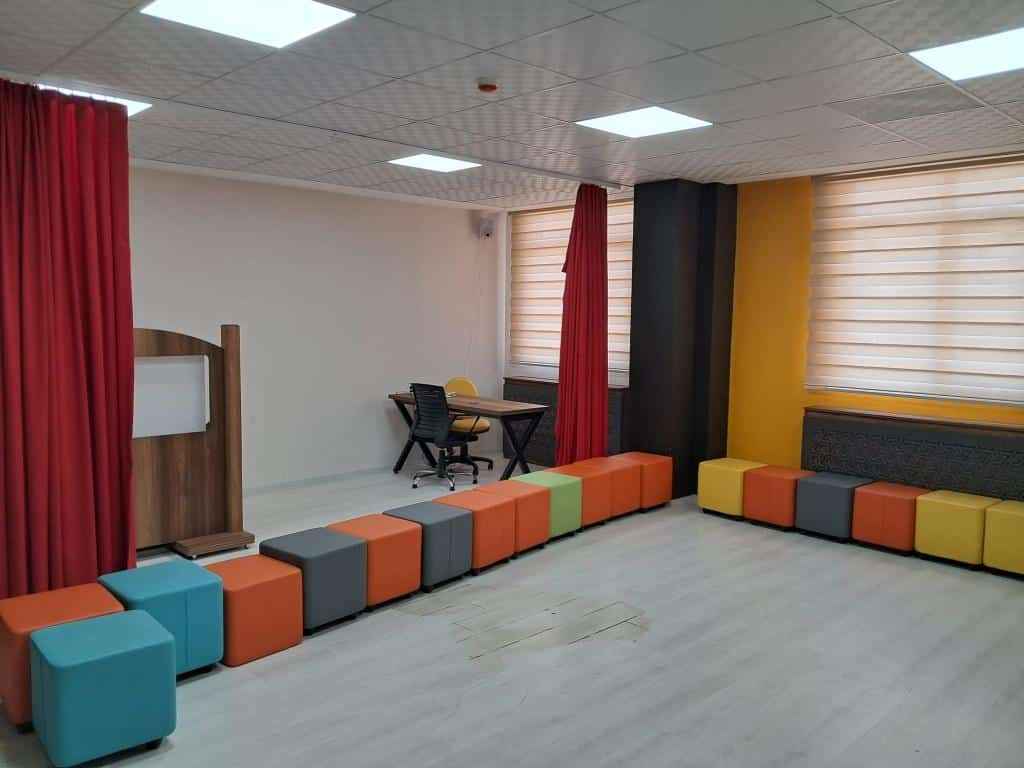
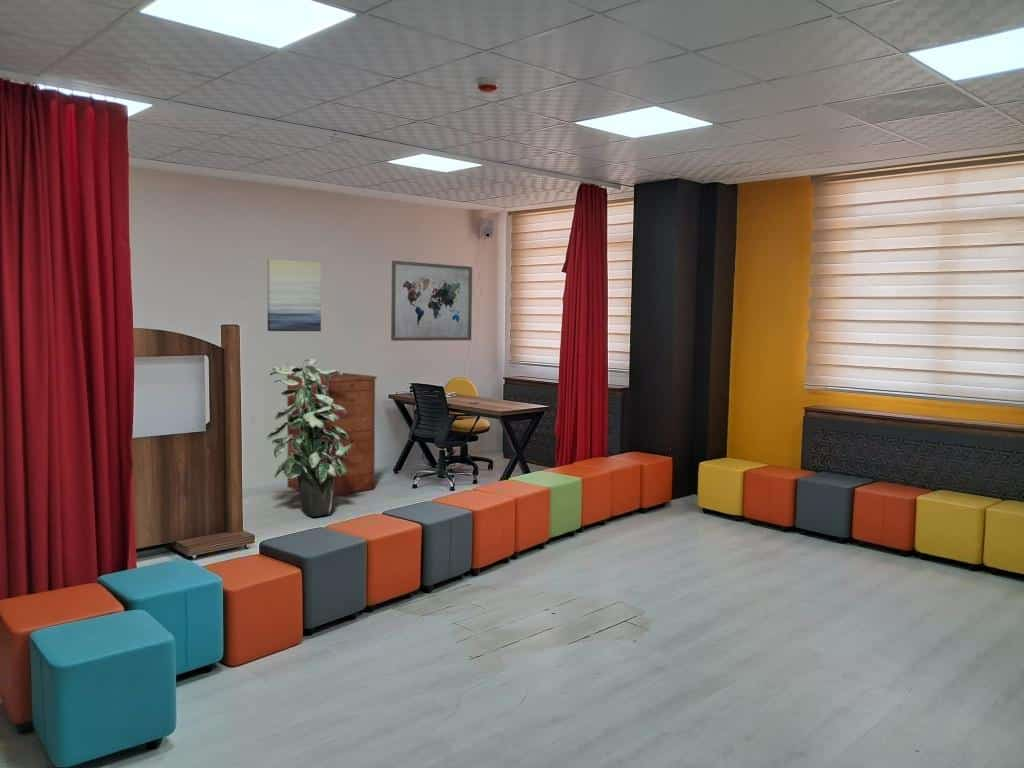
+ filing cabinet (331, 431)
+ wall art (433, 302)
+ indoor plant (309, 437)
+ wall art (294, 296)
